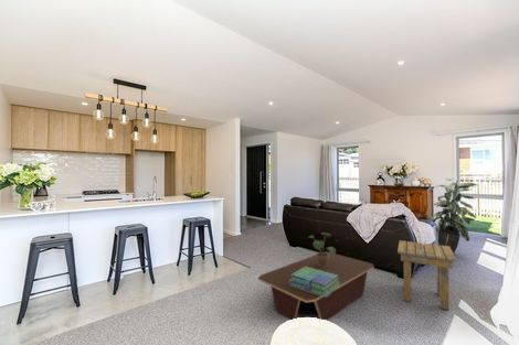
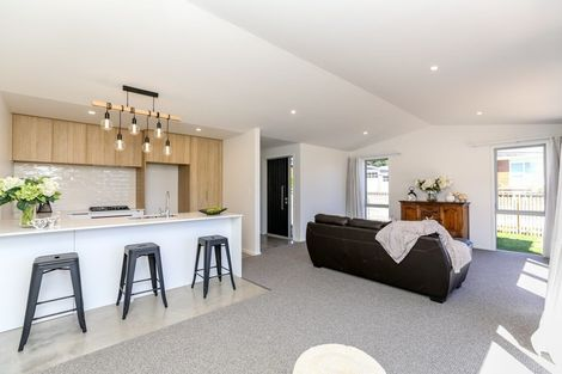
- indoor plant (452, 215)
- stack of books (314, 279)
- side table (424, 263)
- potted plant (322, 250)
- coffee table (315, 293)
